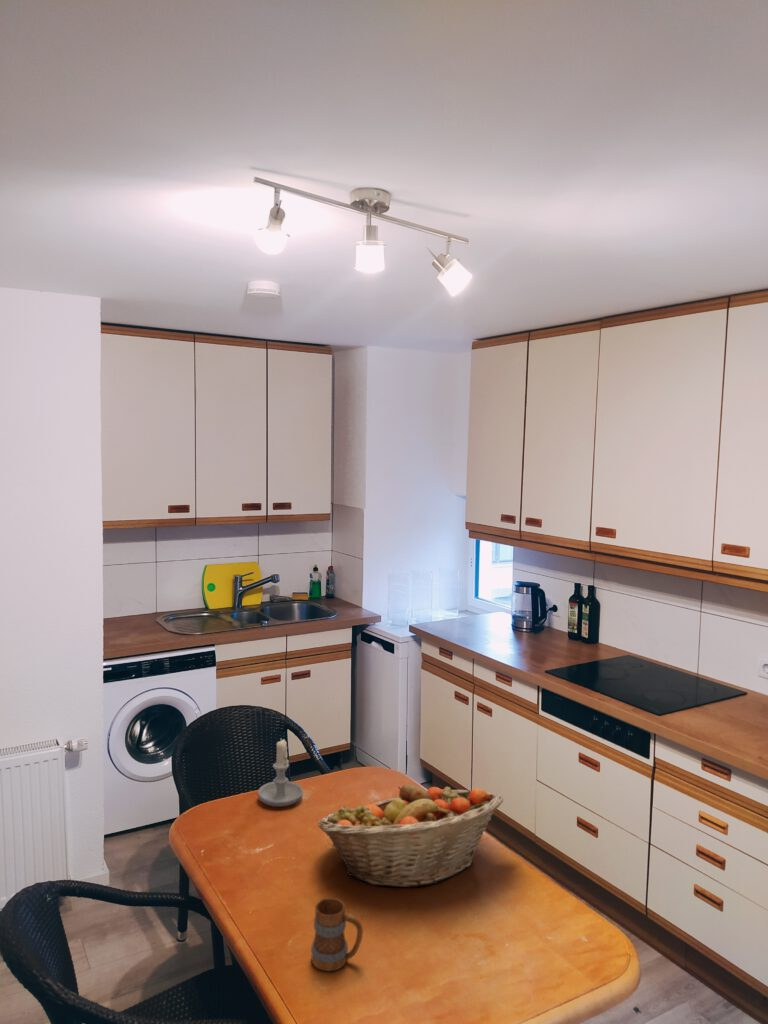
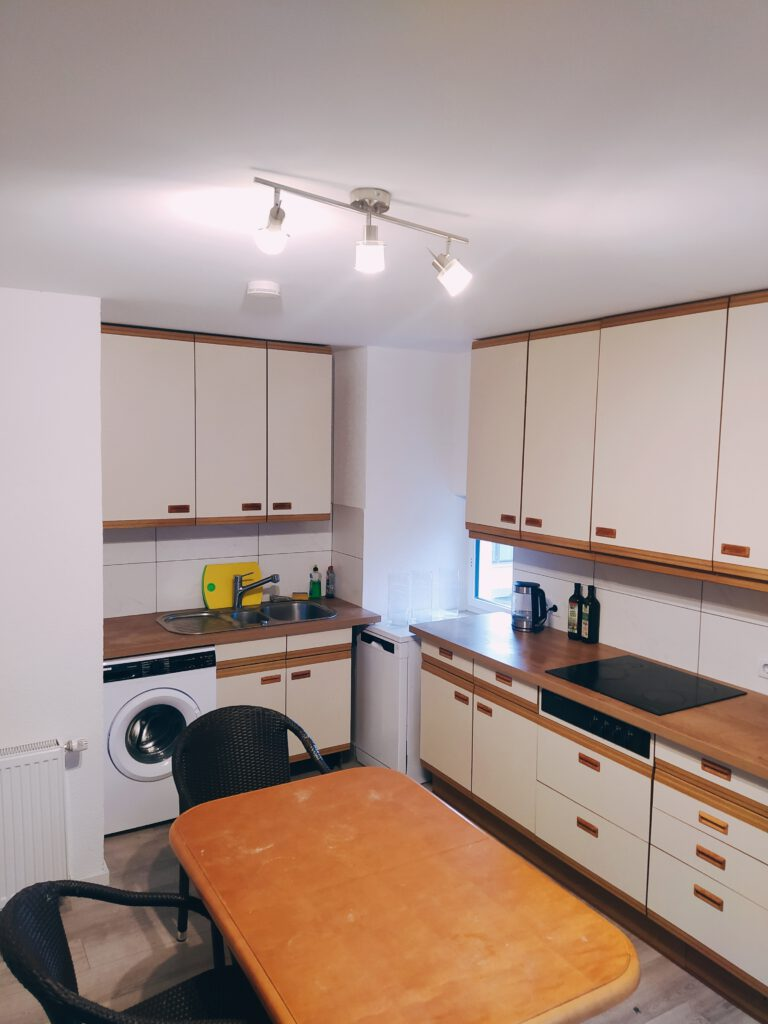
- candle (280, 769)
- mug (337, 933)
- fruit basket (411, 824)
